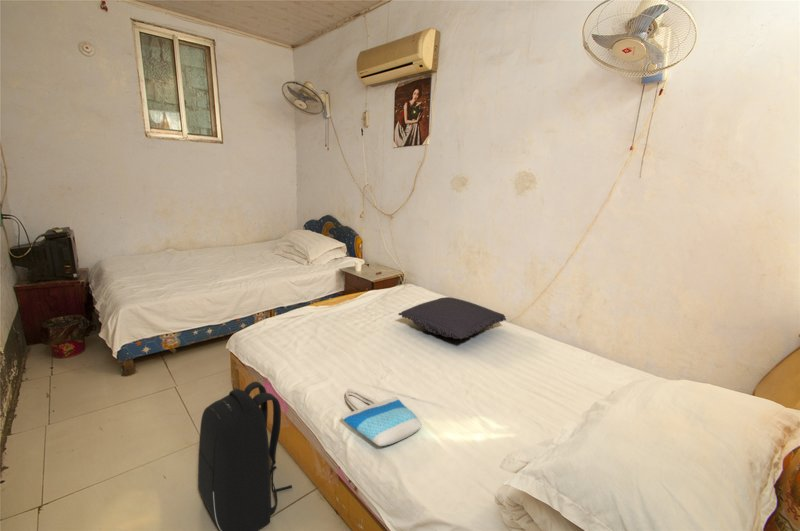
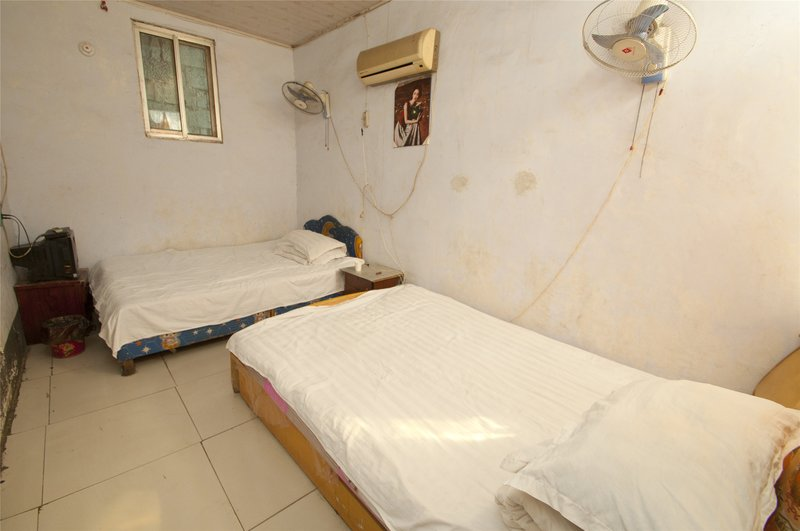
- backpack (244, 445)
- tote bag (374, 409)
- pillow (452, 316)
